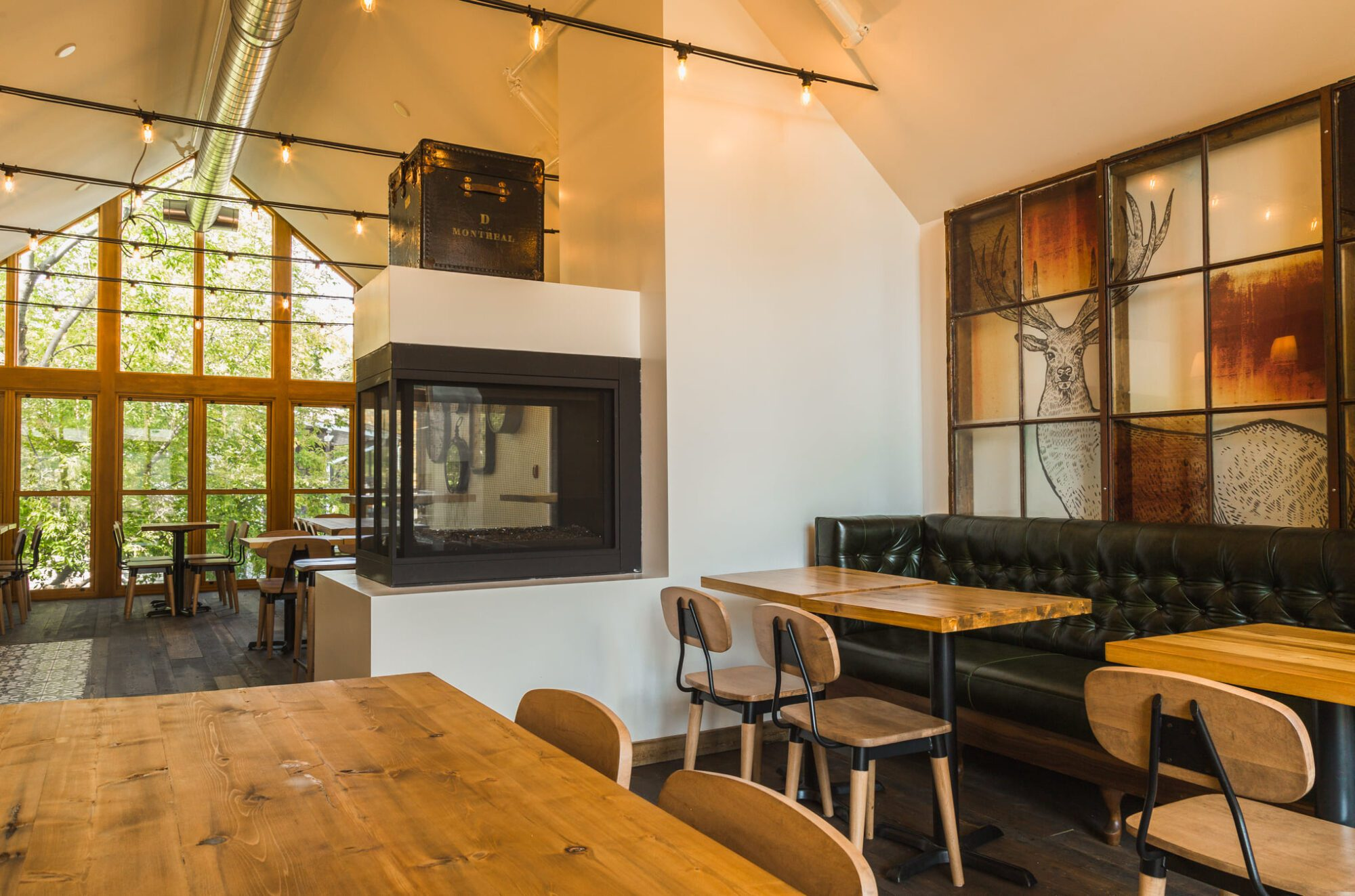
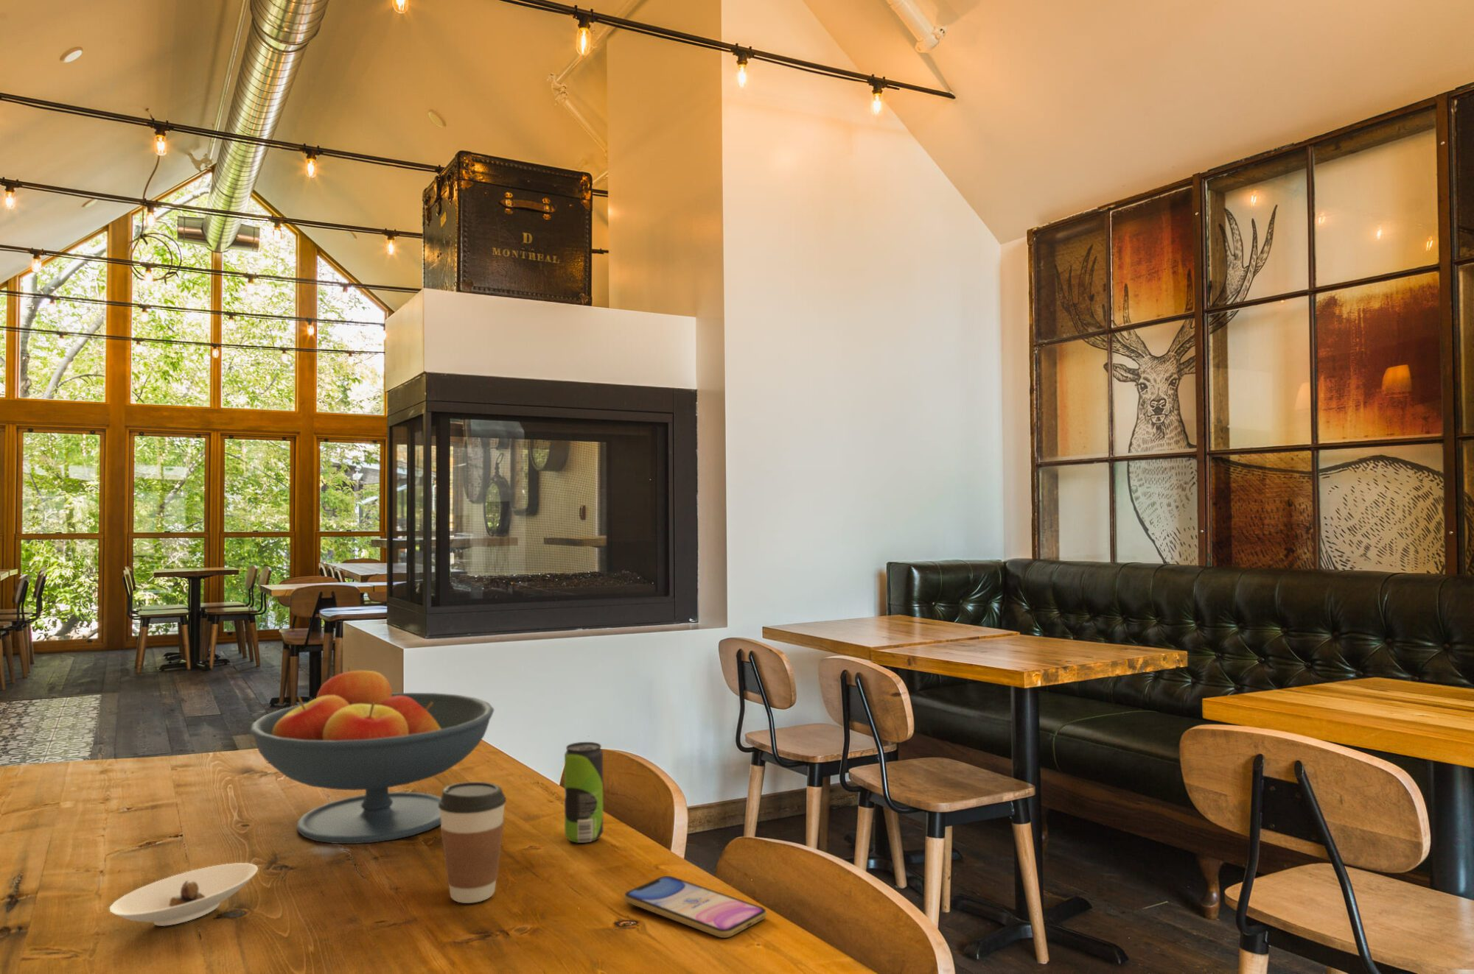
+ smartphone (694, 904)
+ saucer (187, 897)
+ fruit bowl (376, 748)
+ beverage can (584, 791)
+ coffee cup (472, 840)
